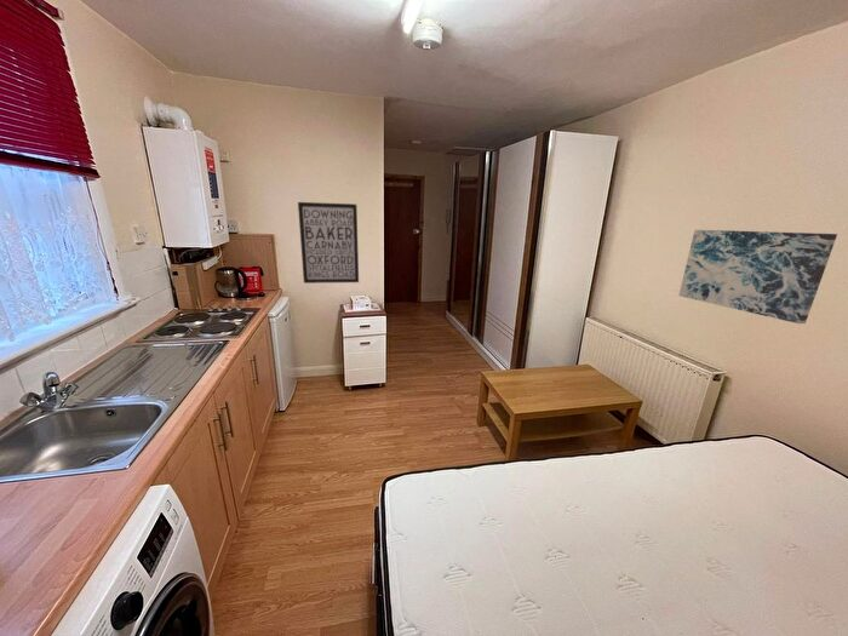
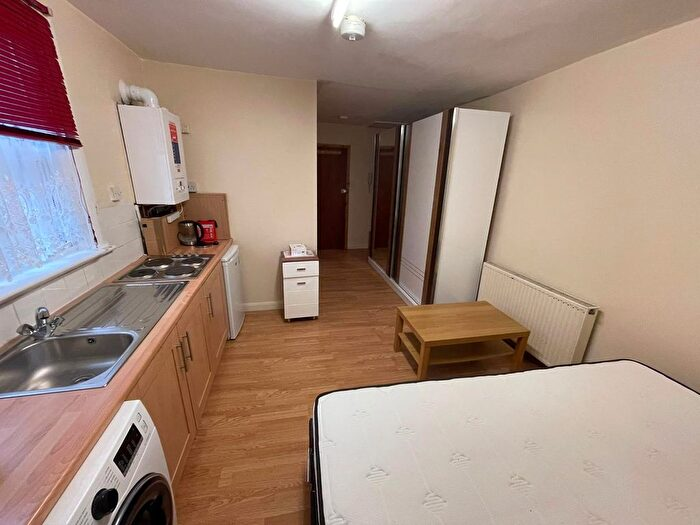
- wall art (330, 243)
- wall art (743, 270)
